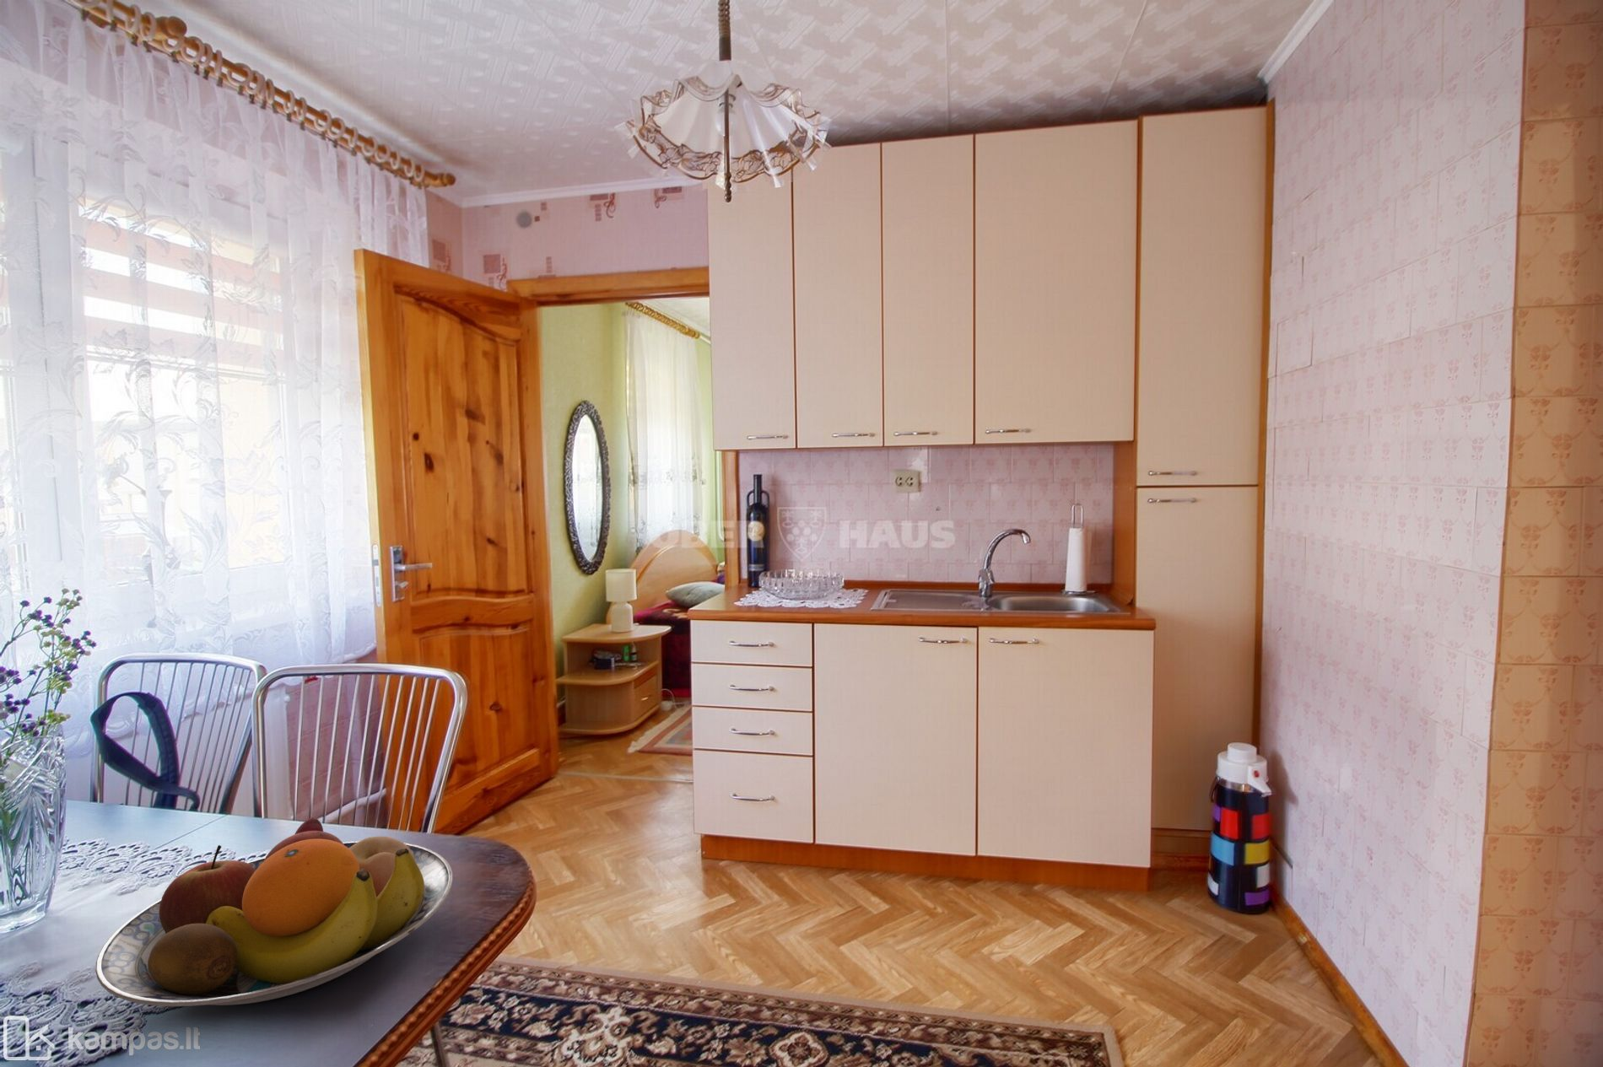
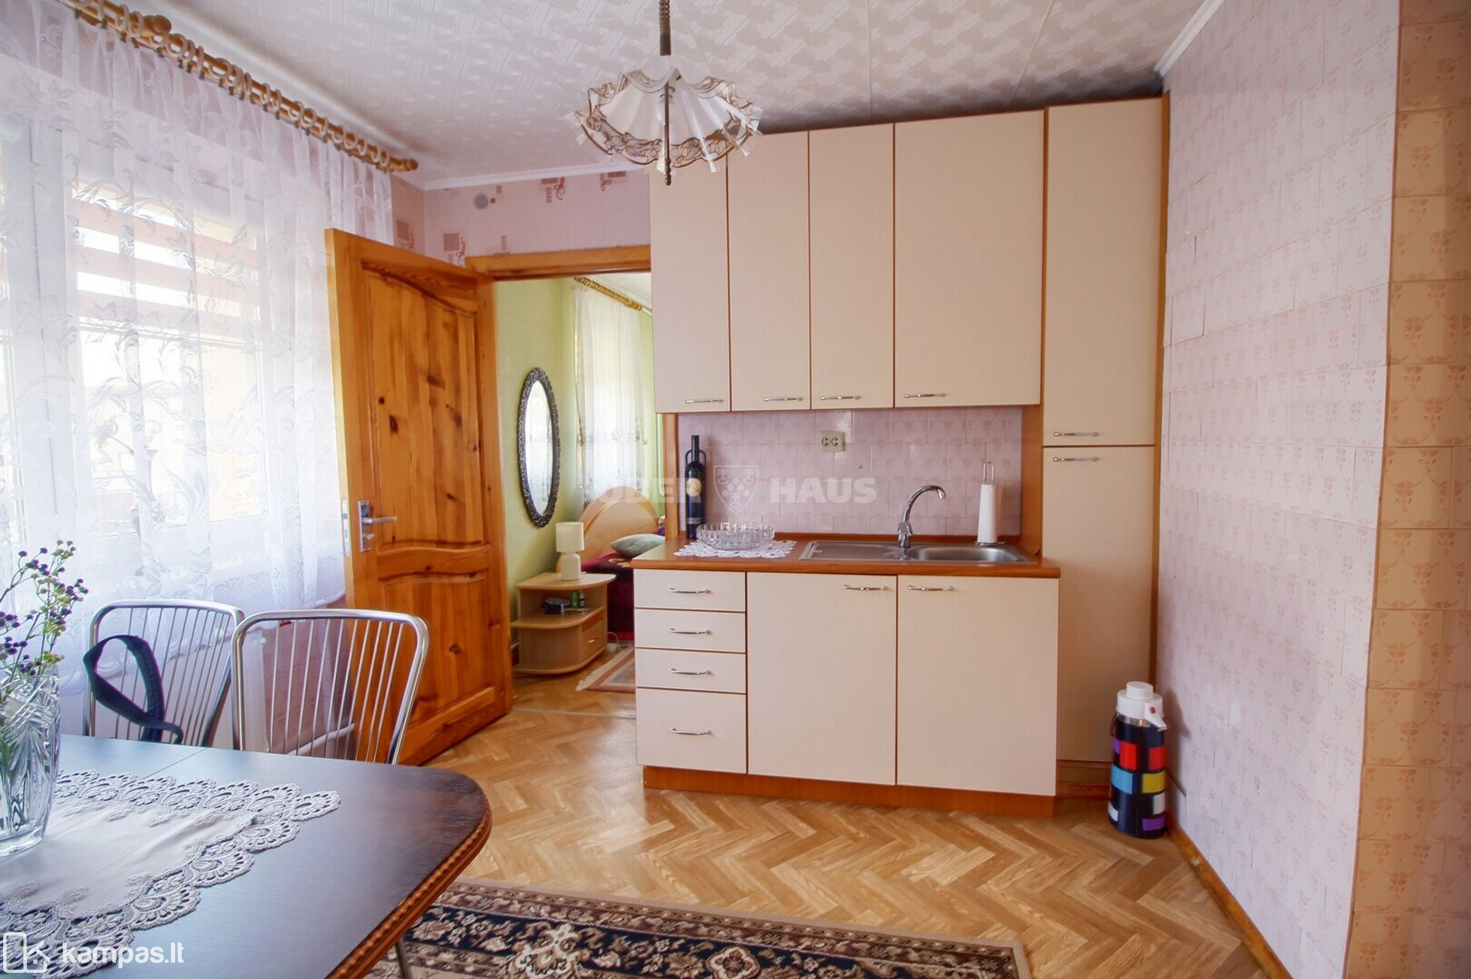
- fruit bowl (291, 896)
